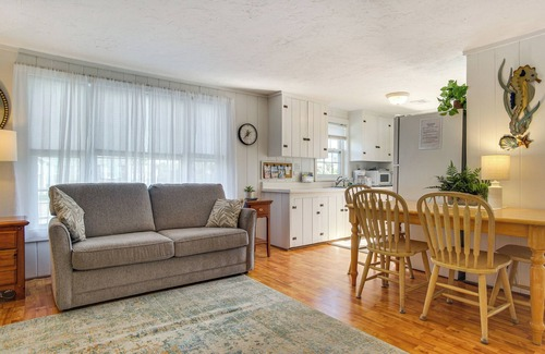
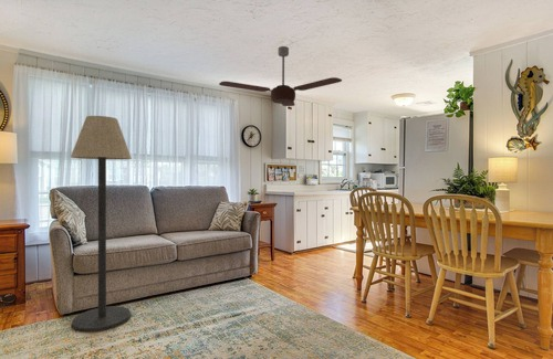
+ floor lamp (102, 219)
+ ceiling fan (282, 77)
